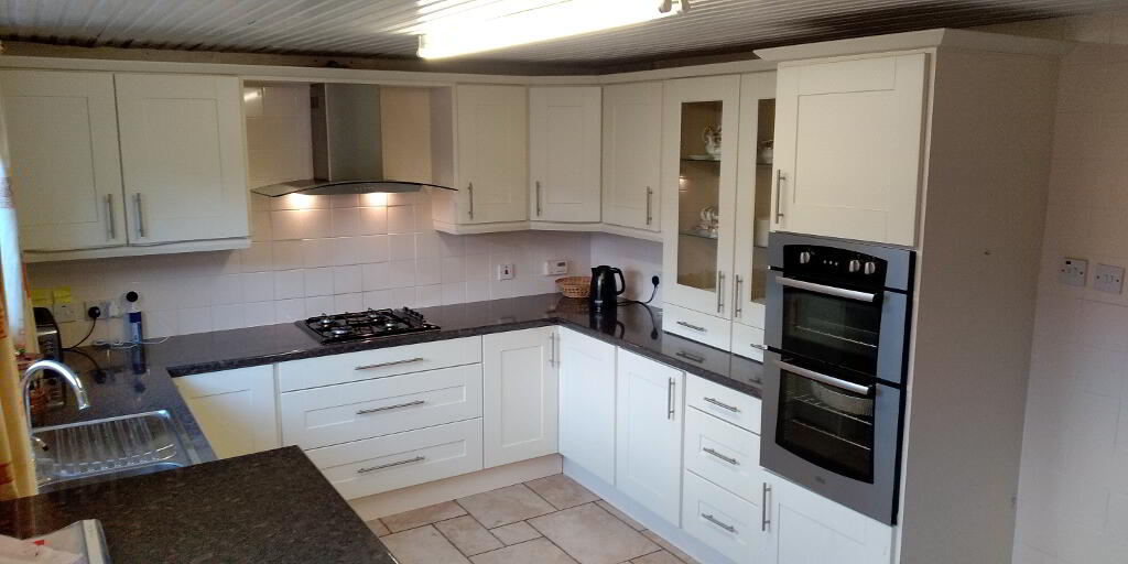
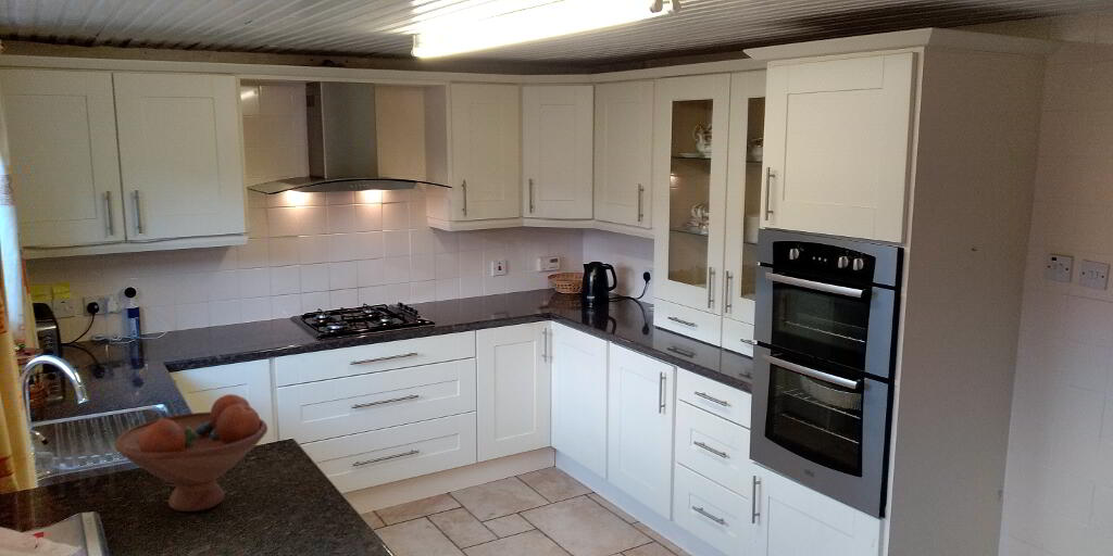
+ fruit bowl (195, 453)
